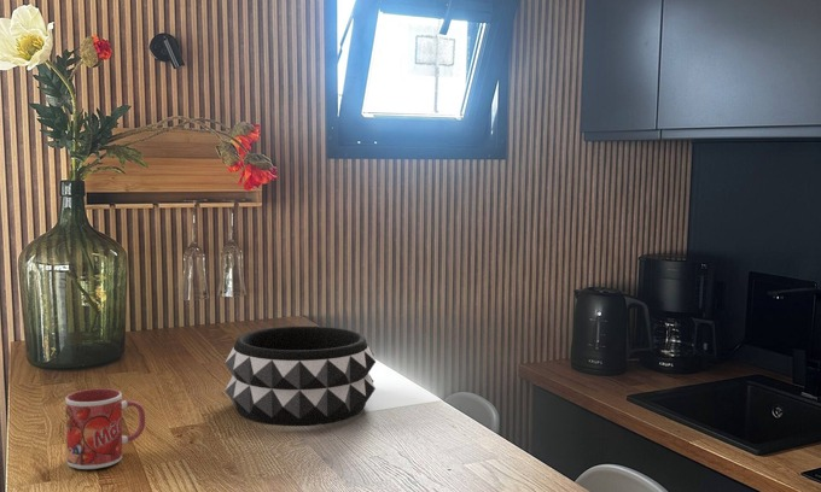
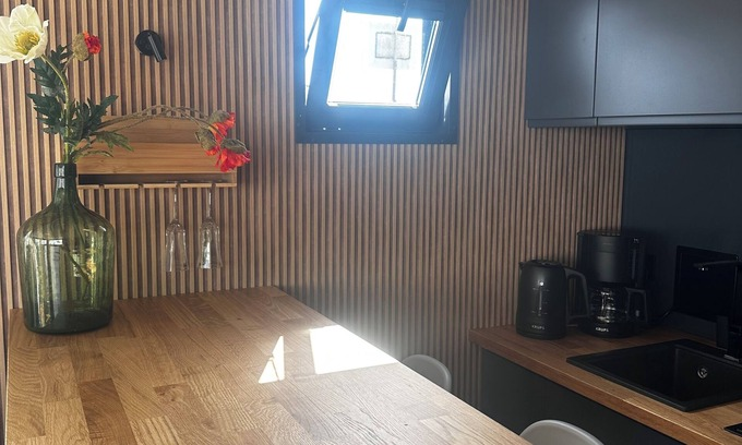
- mug (107, 426)
- decorative bowl (301, 371)
